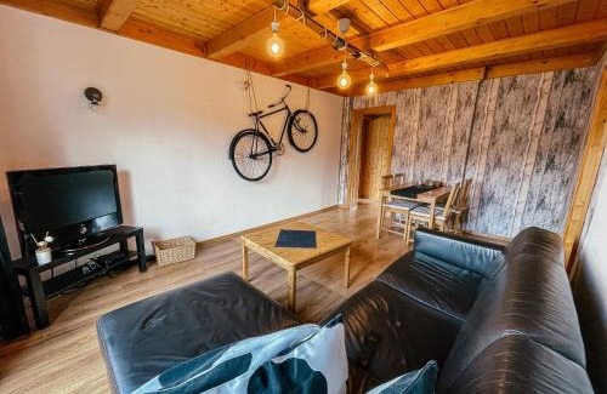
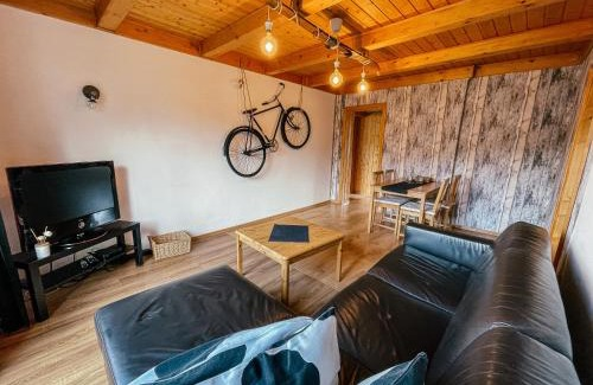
- remote control (368, 348)
